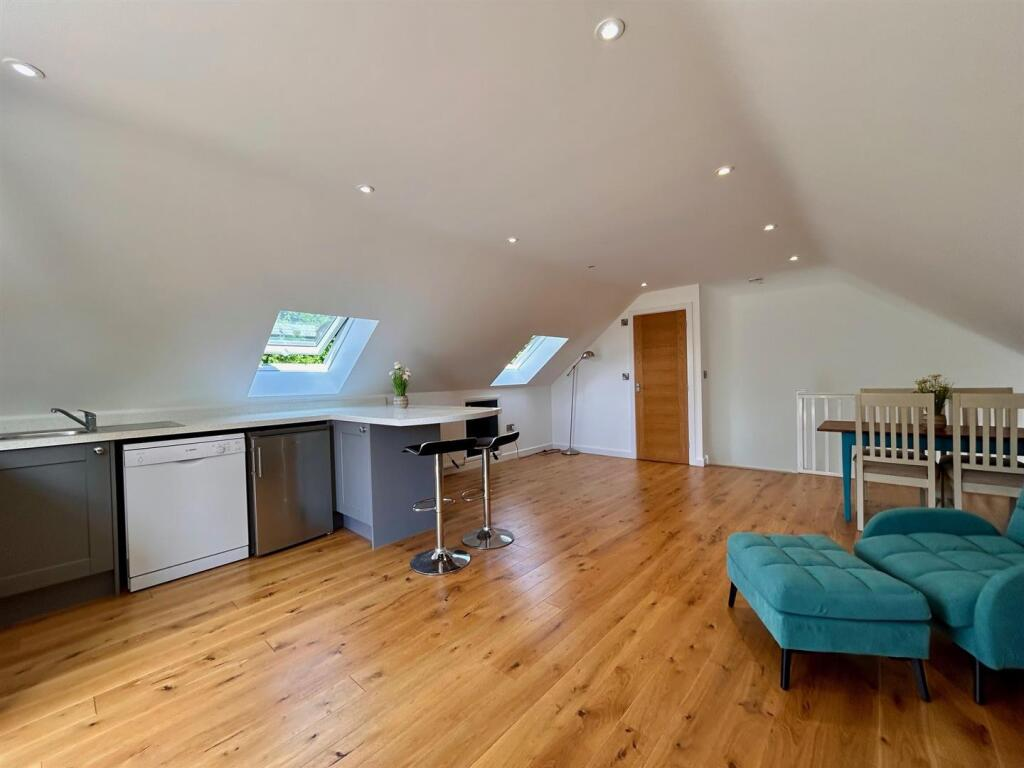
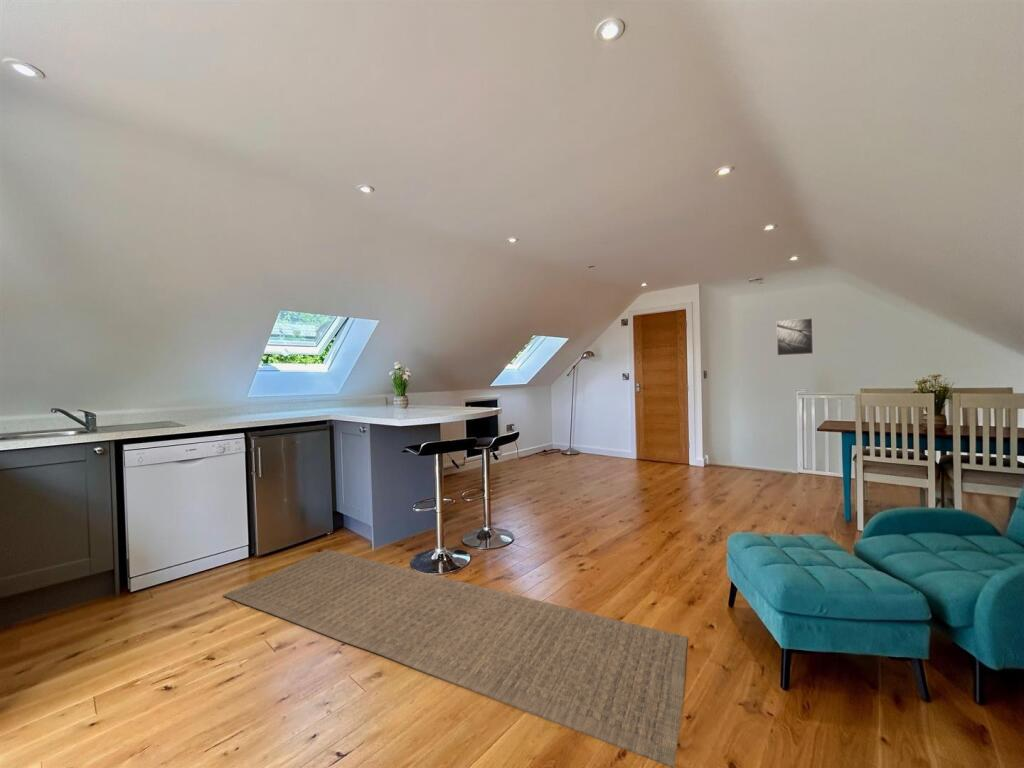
+ rug (429, 613)
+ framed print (794, 337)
